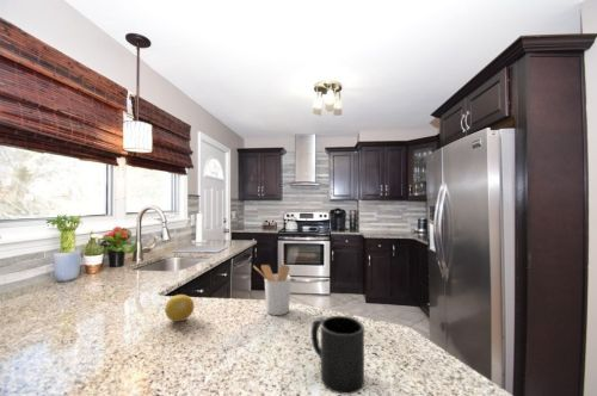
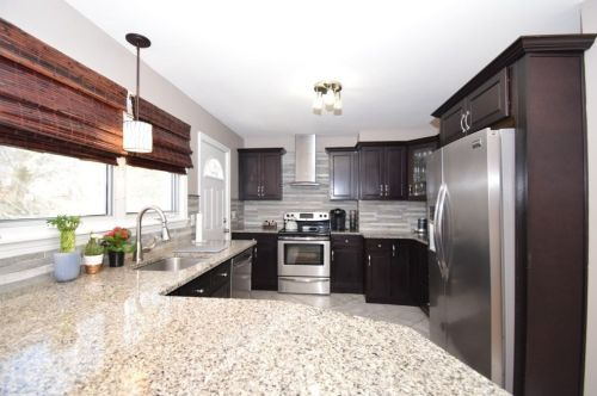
- mug (336, 348)
- utensil holder (271, 286)
- fruit (179, 307)
